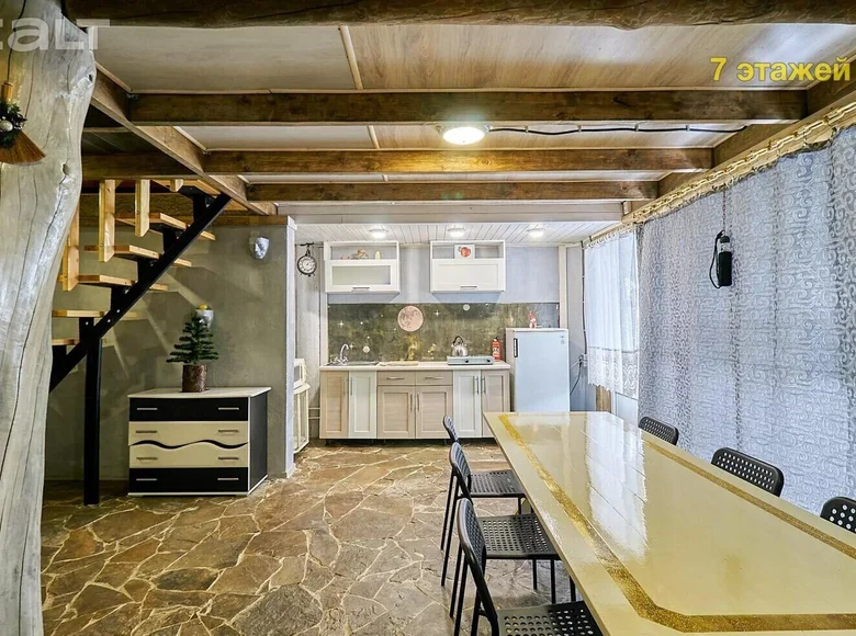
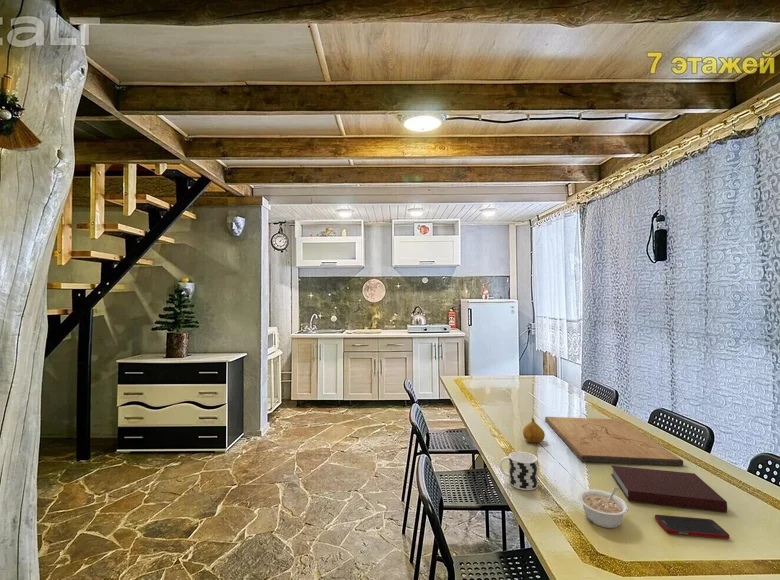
+ cup (518, 469)
+ legume (602, 507)
+ notebook (663, 486)
+ cell phone (690, 526)
+ cutting board (603, 436)
+ fruit (533, 429)
